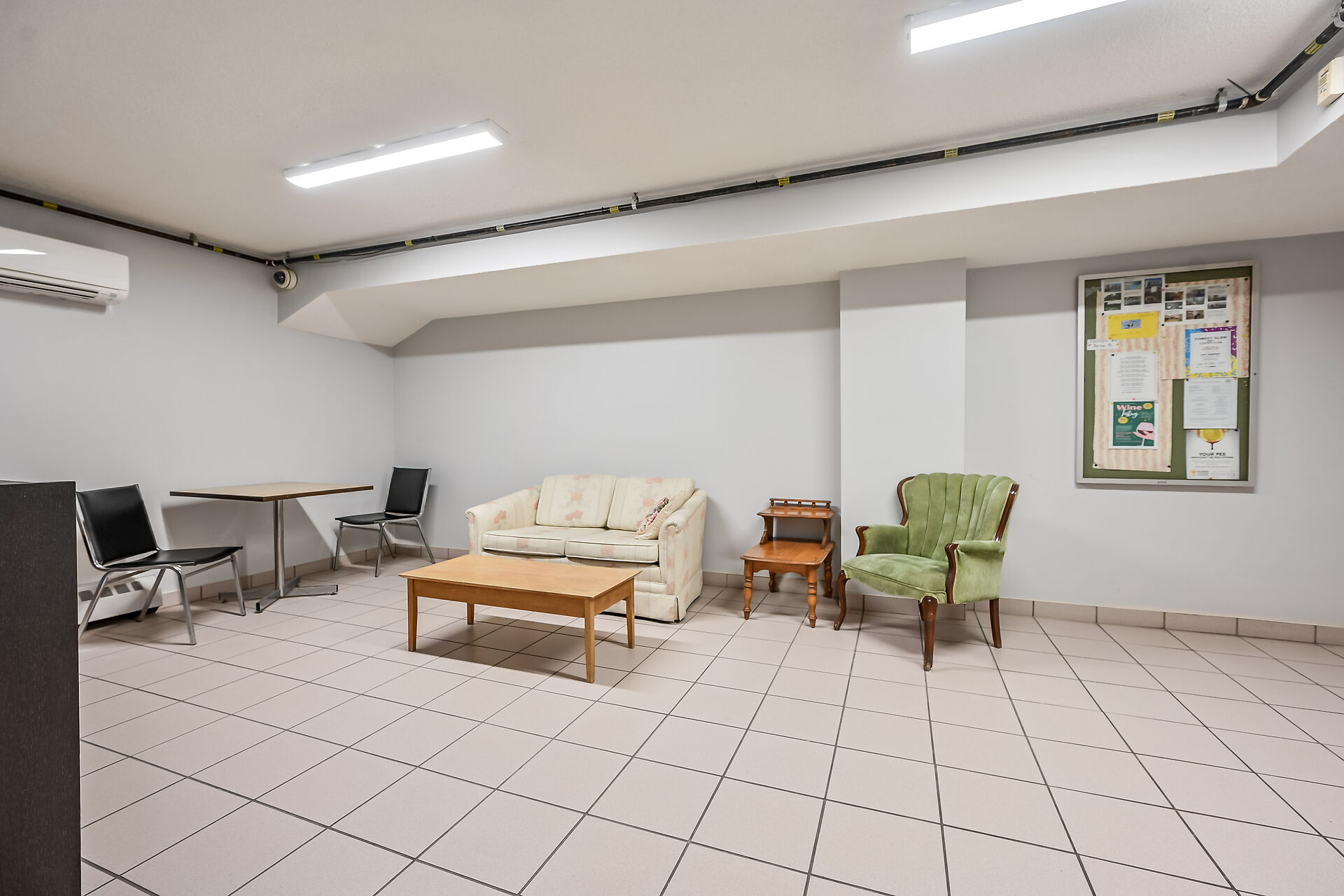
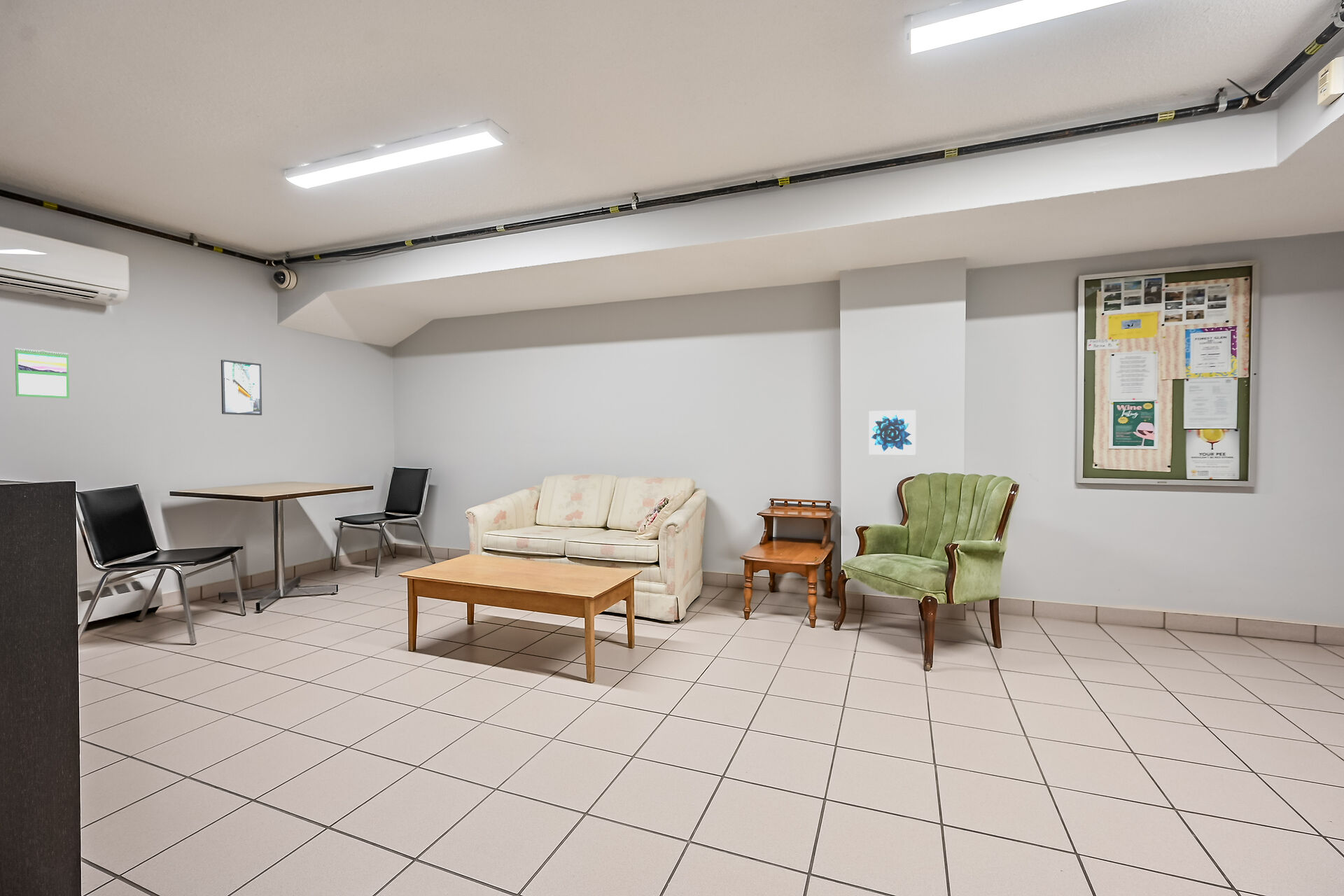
+ wall art (892, 433)
+ calendar (43, 373)
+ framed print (241, 388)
